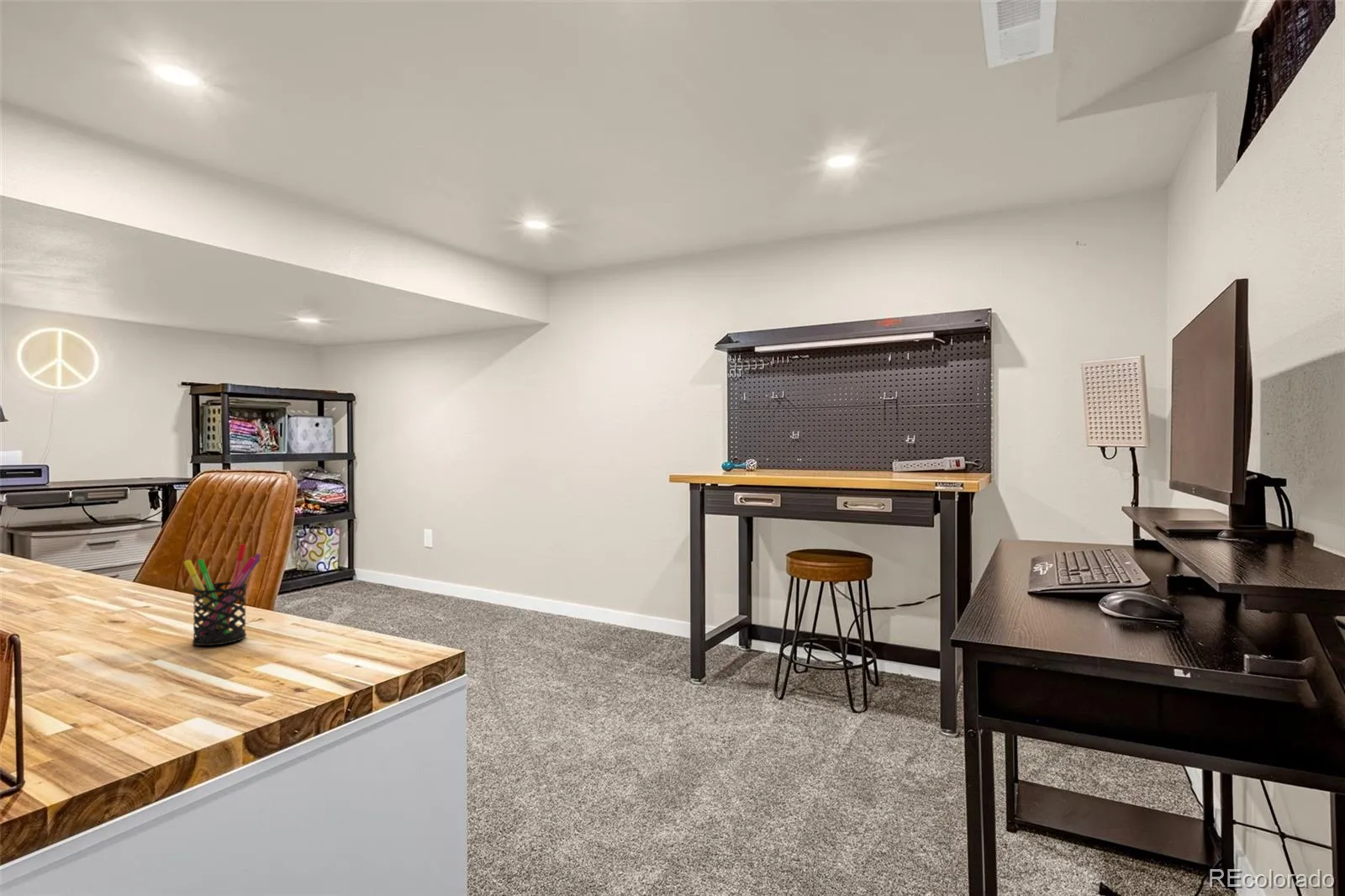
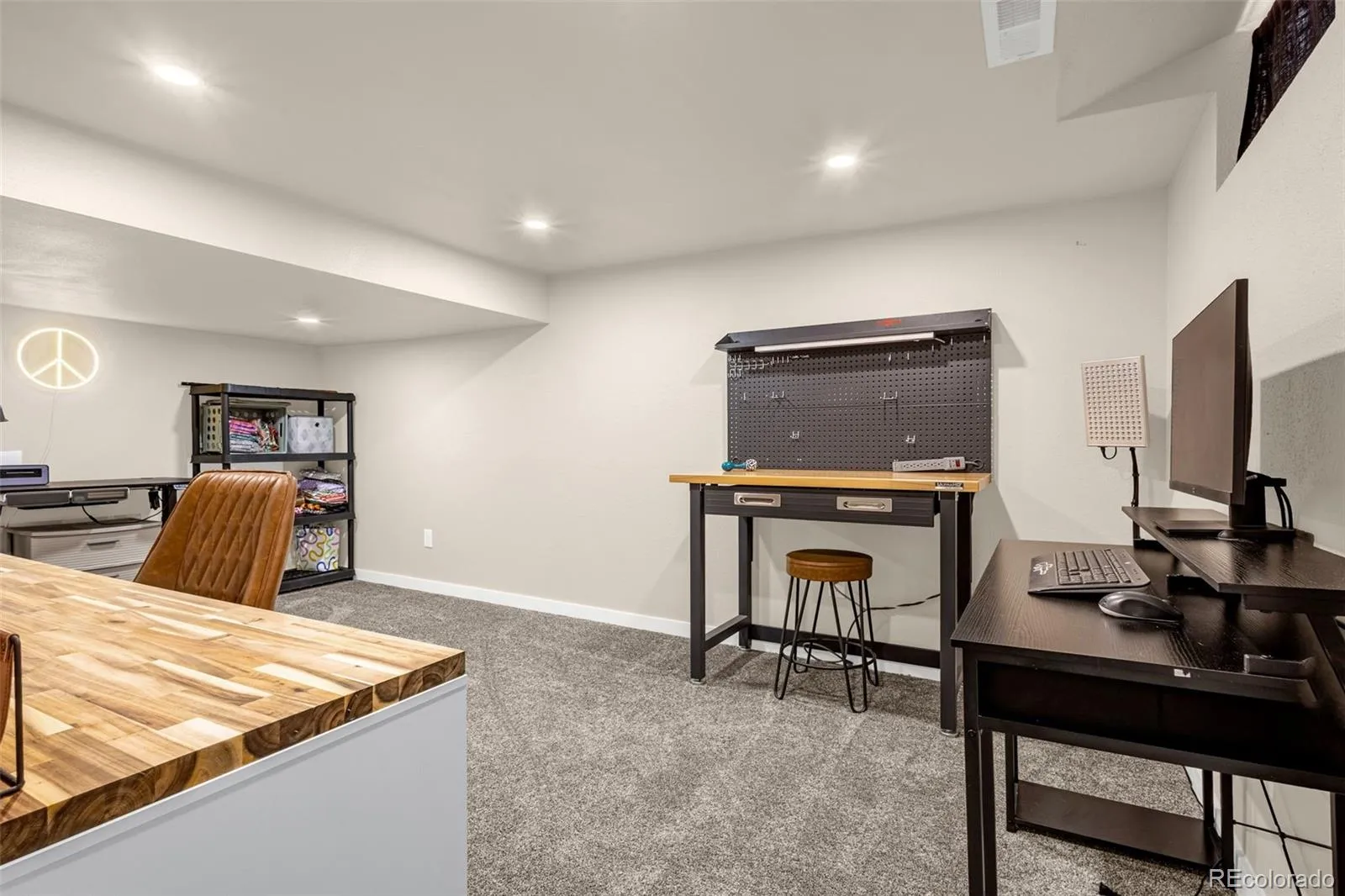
- pen holder (219, 592)
